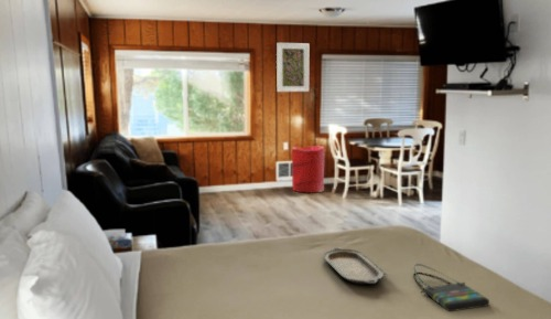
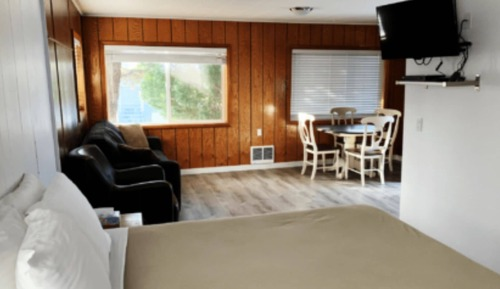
- laundry hamper (307, 168)
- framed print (293, 67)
- serving tray (352, 266)
- tote bag (442, 285)
